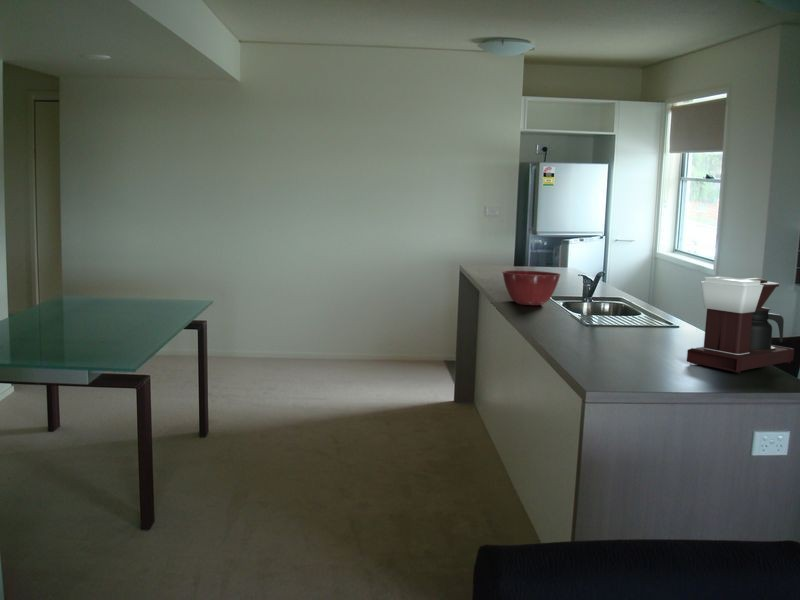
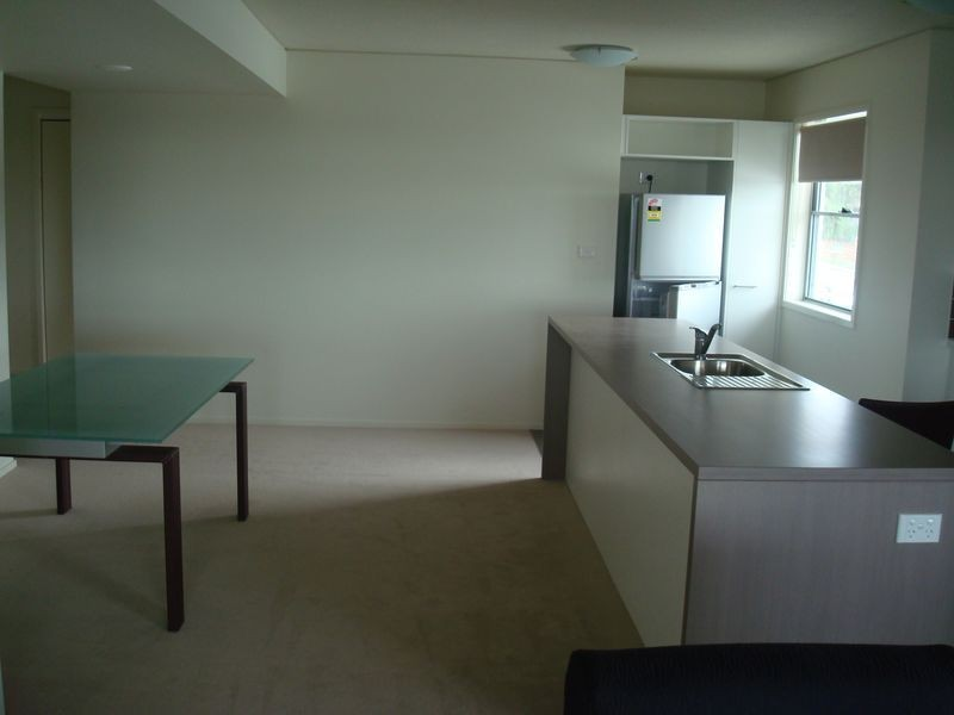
- coffee maker (744, 320)
- mixing bowl (530, 287)
